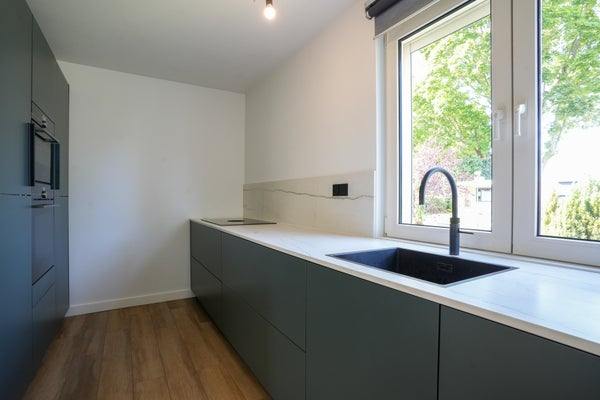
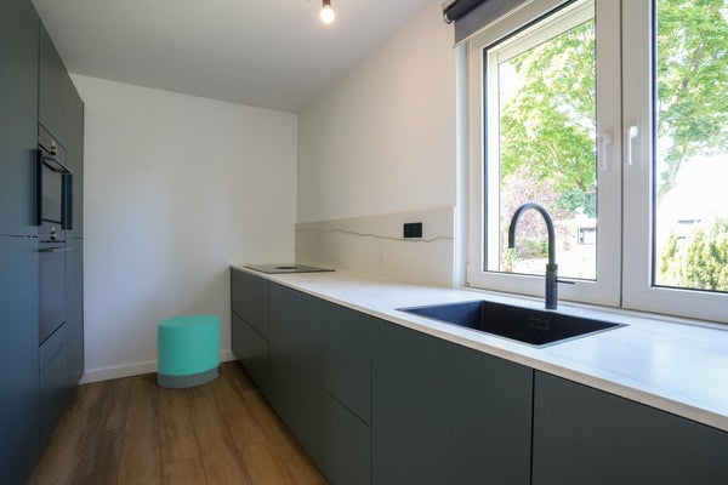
+ trash can (190, 348)
